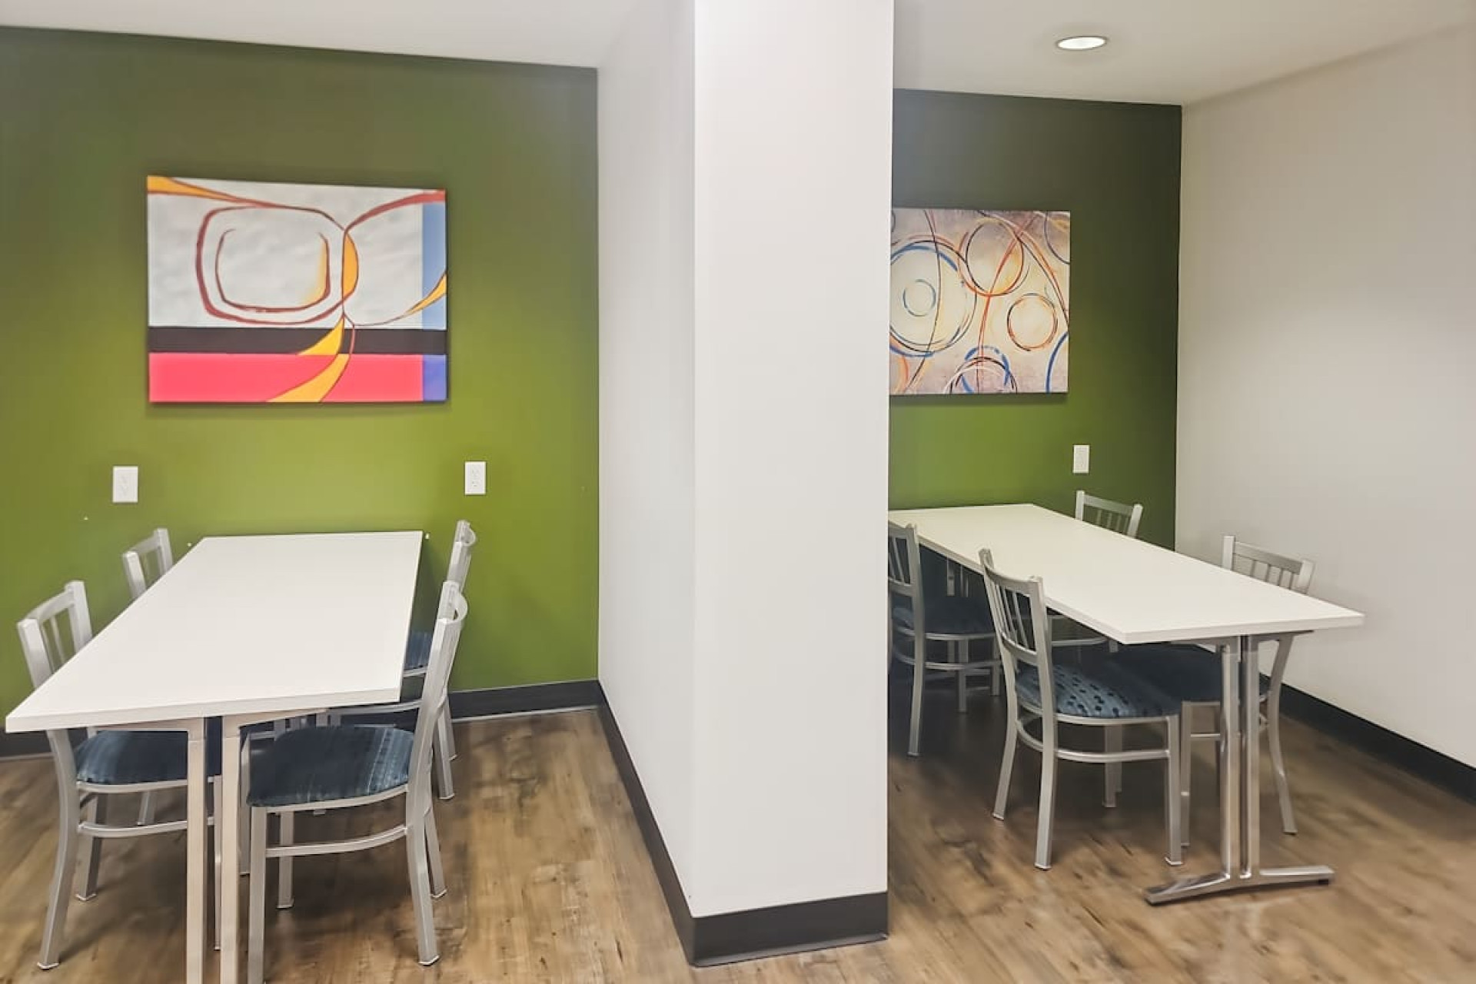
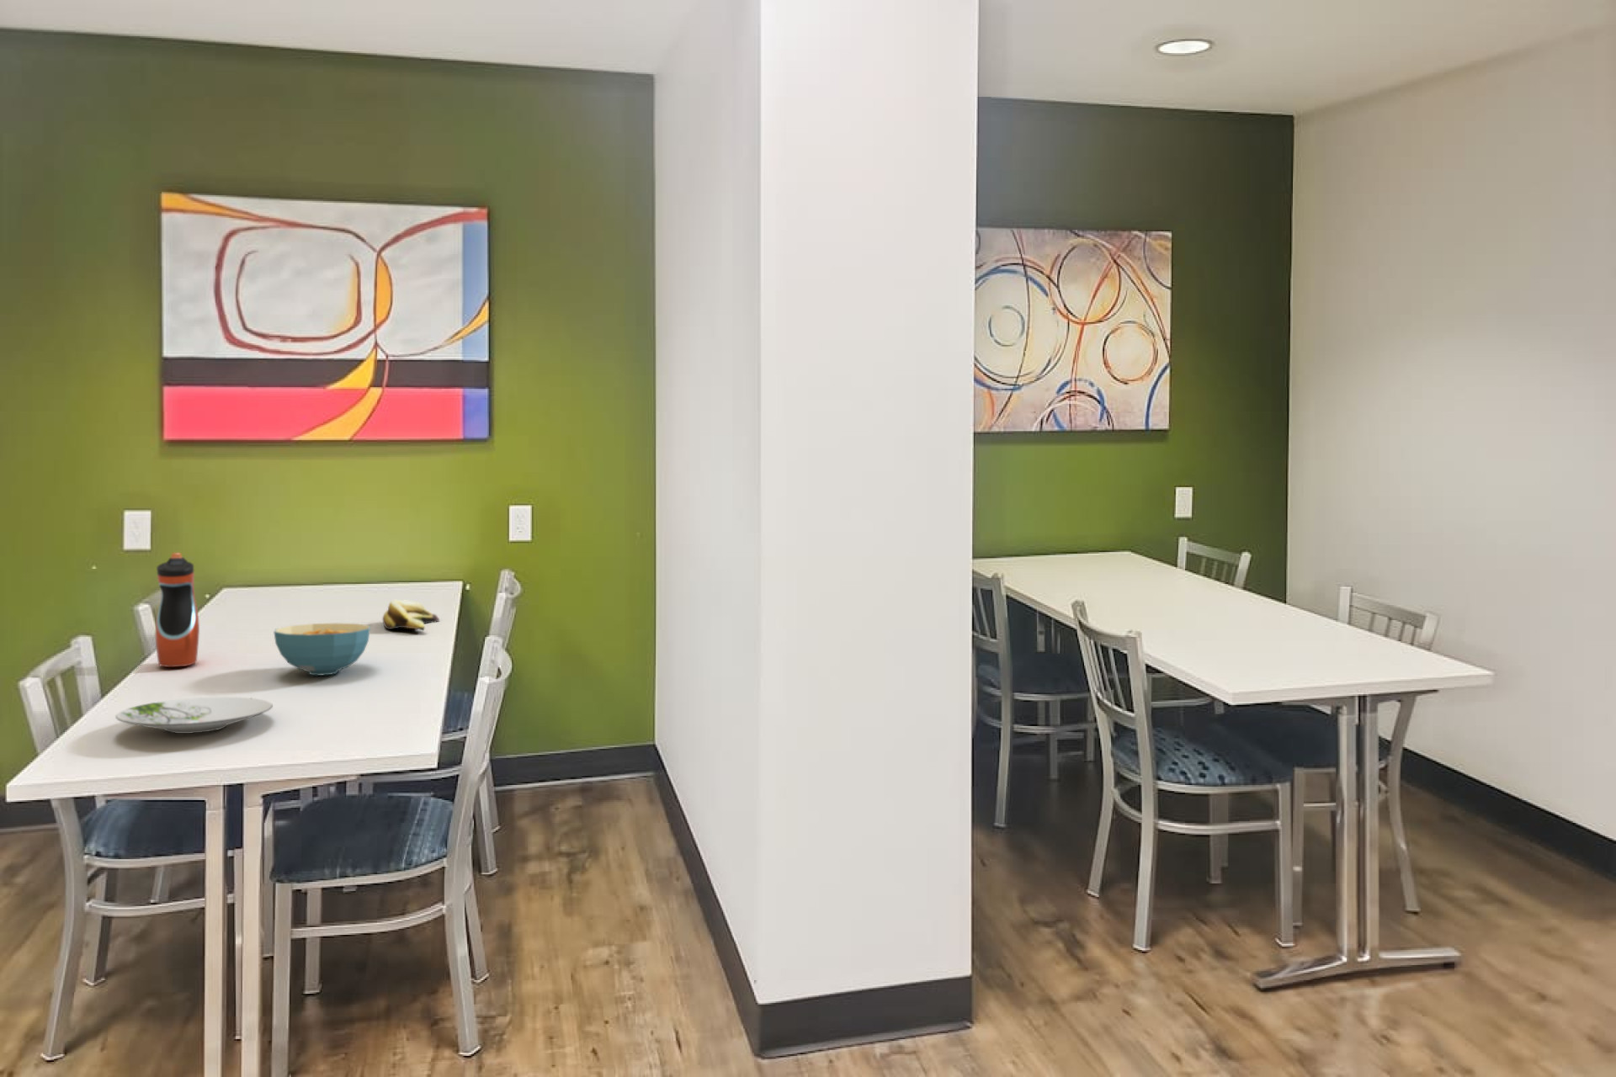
+ plate (196, 719)
+ cereal bowl (323, 650)
+ banana (415, 613)
+ water bottle (177, 608)
